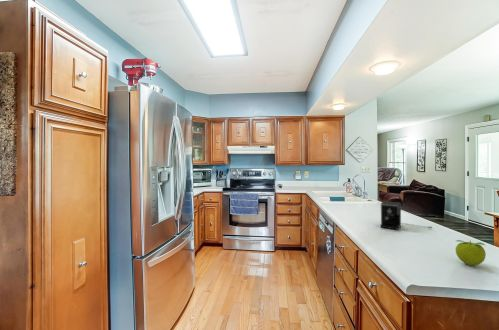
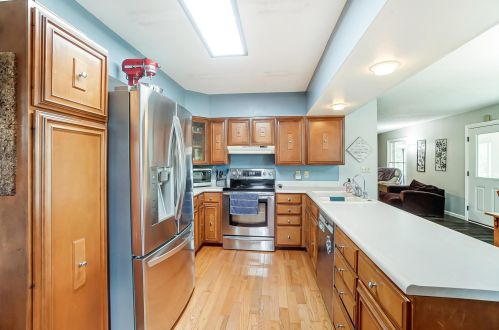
- fruit (470, 252)
- coffee maker (400, 216)
